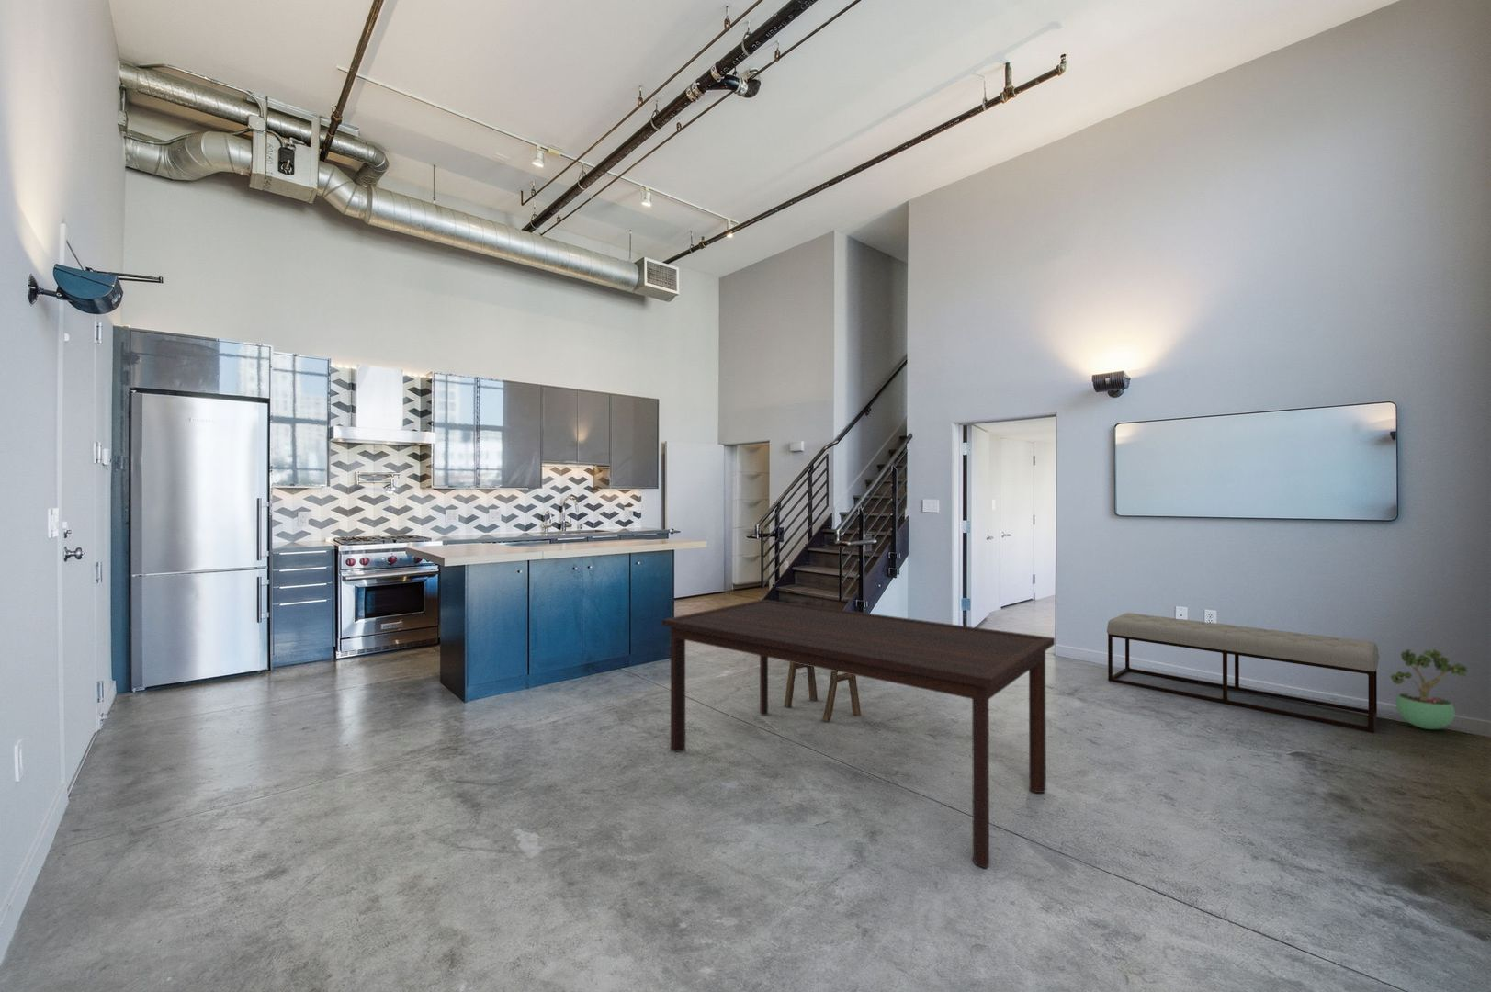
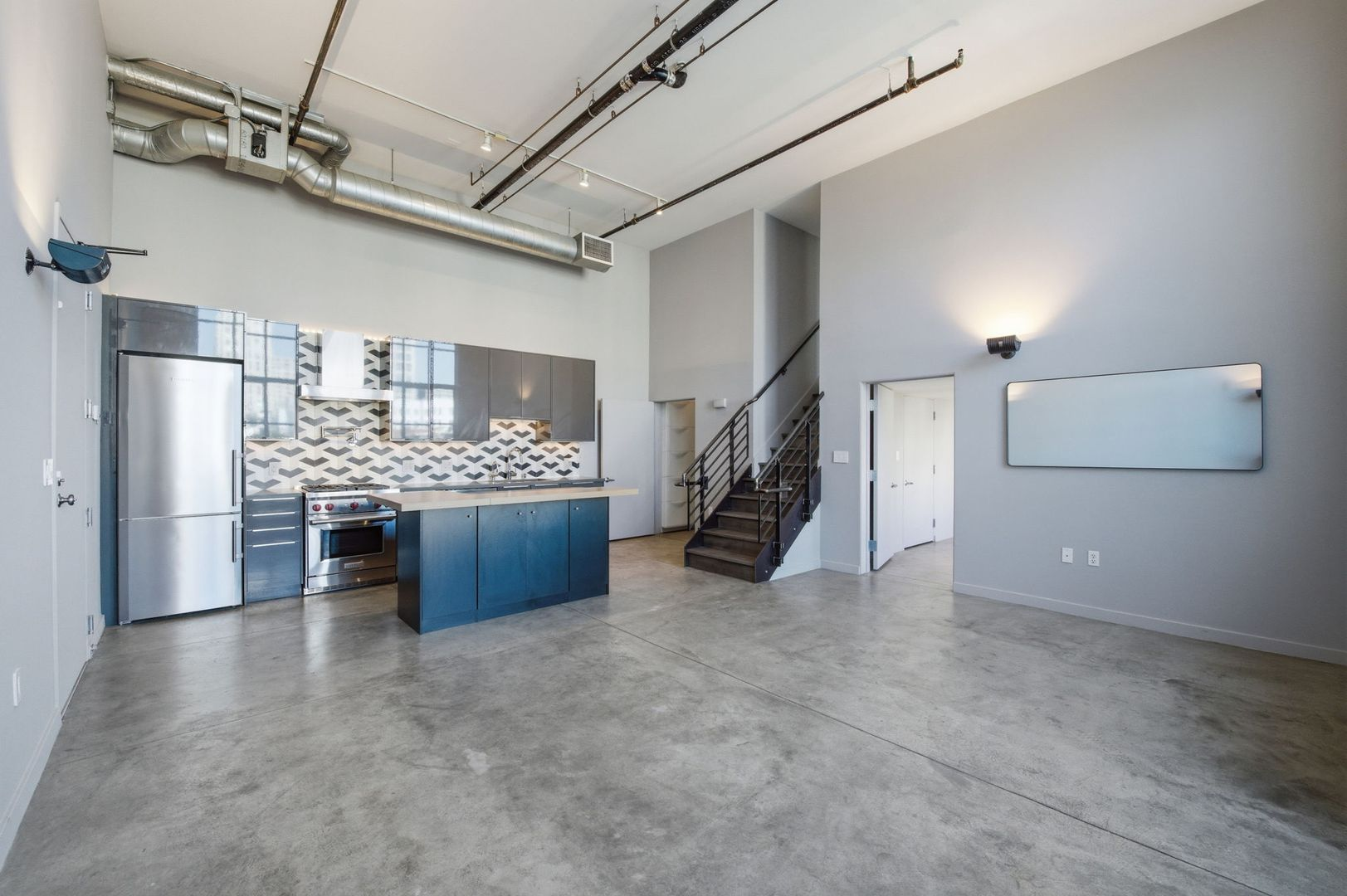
- dining table (849, 673)
- stool (814, 671)
- potted plant (1428, 688)
- bench (1226, 662)
